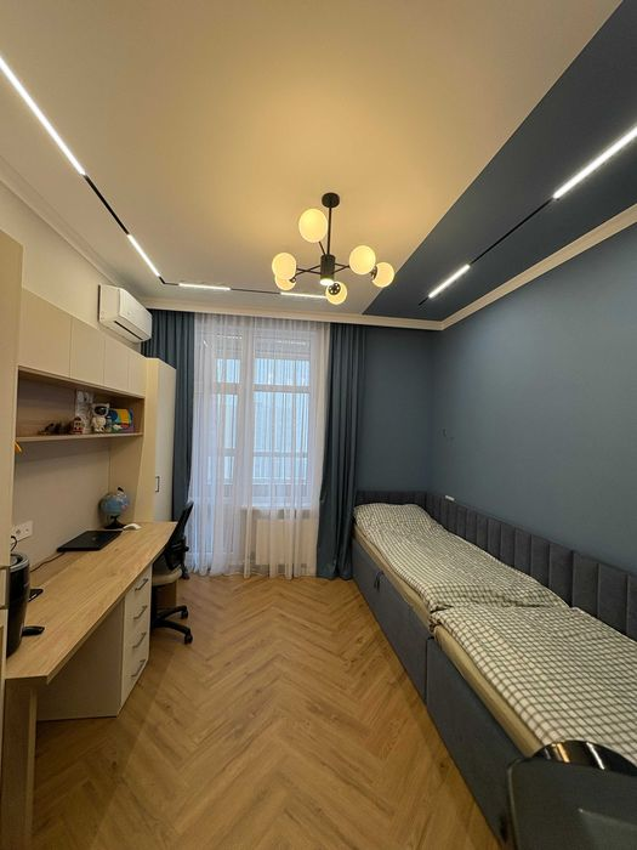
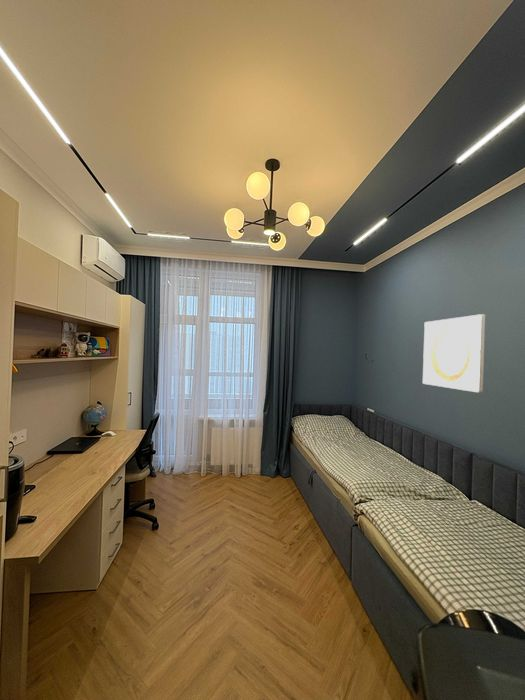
+ wall art (450, 353)
